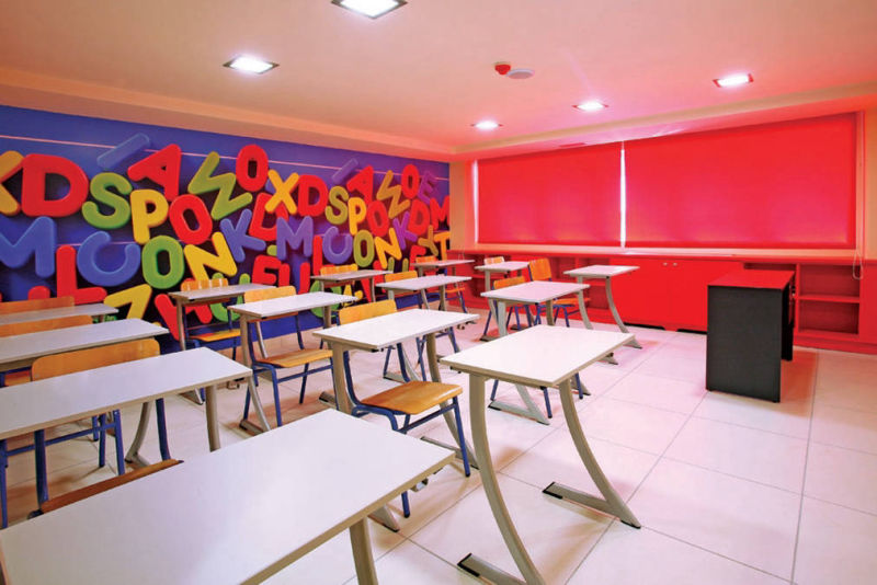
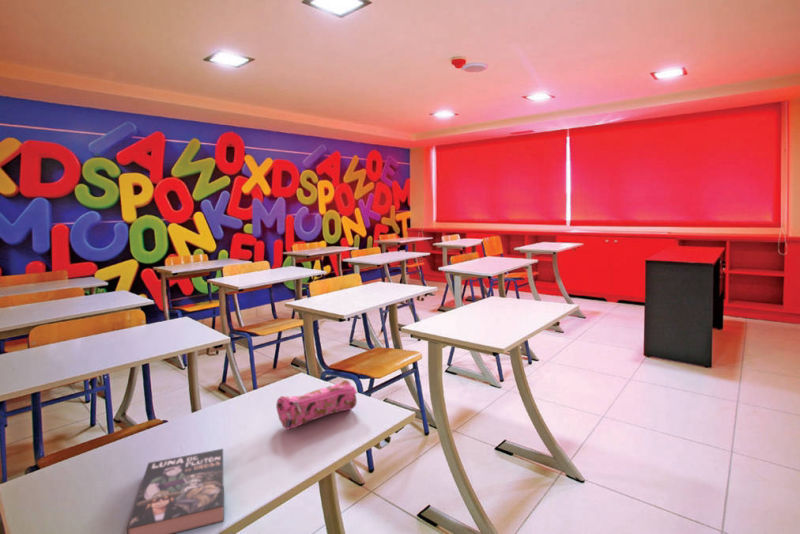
+ book (182, 489)
+ pencil case (317, 403)
